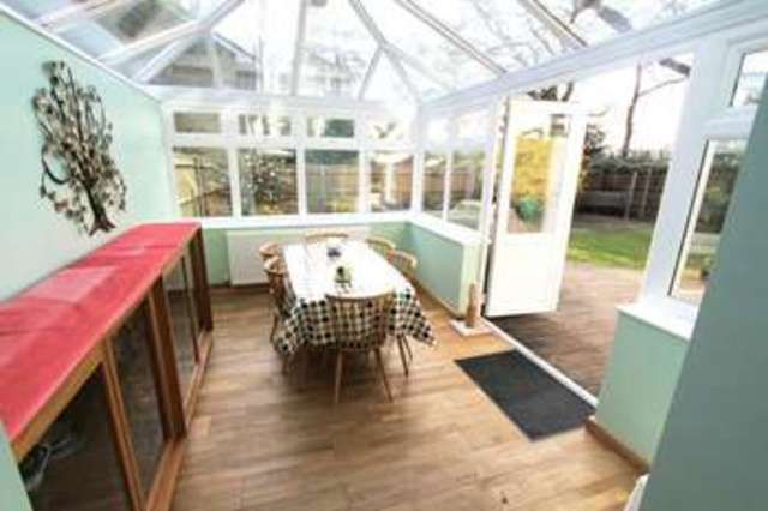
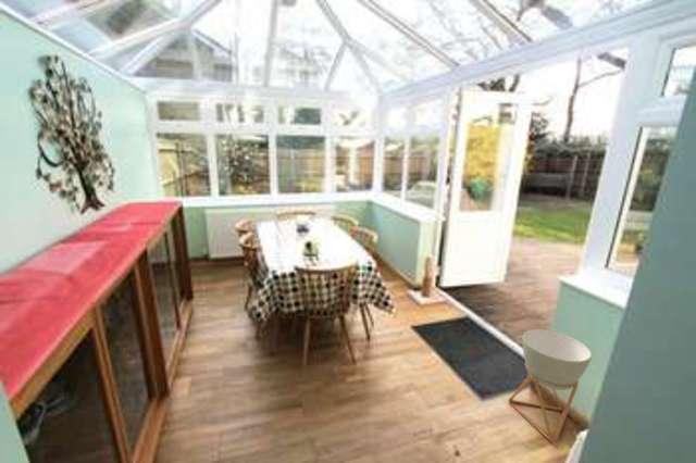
+ planter (548, 381)
